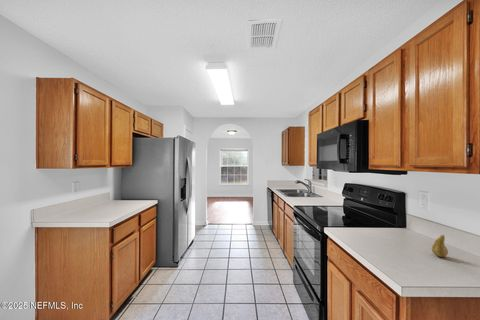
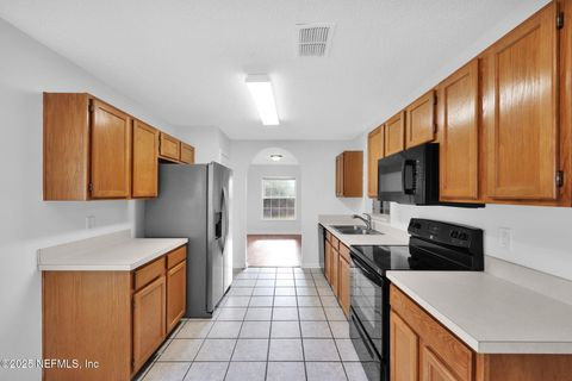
- fruit (439, 245)
